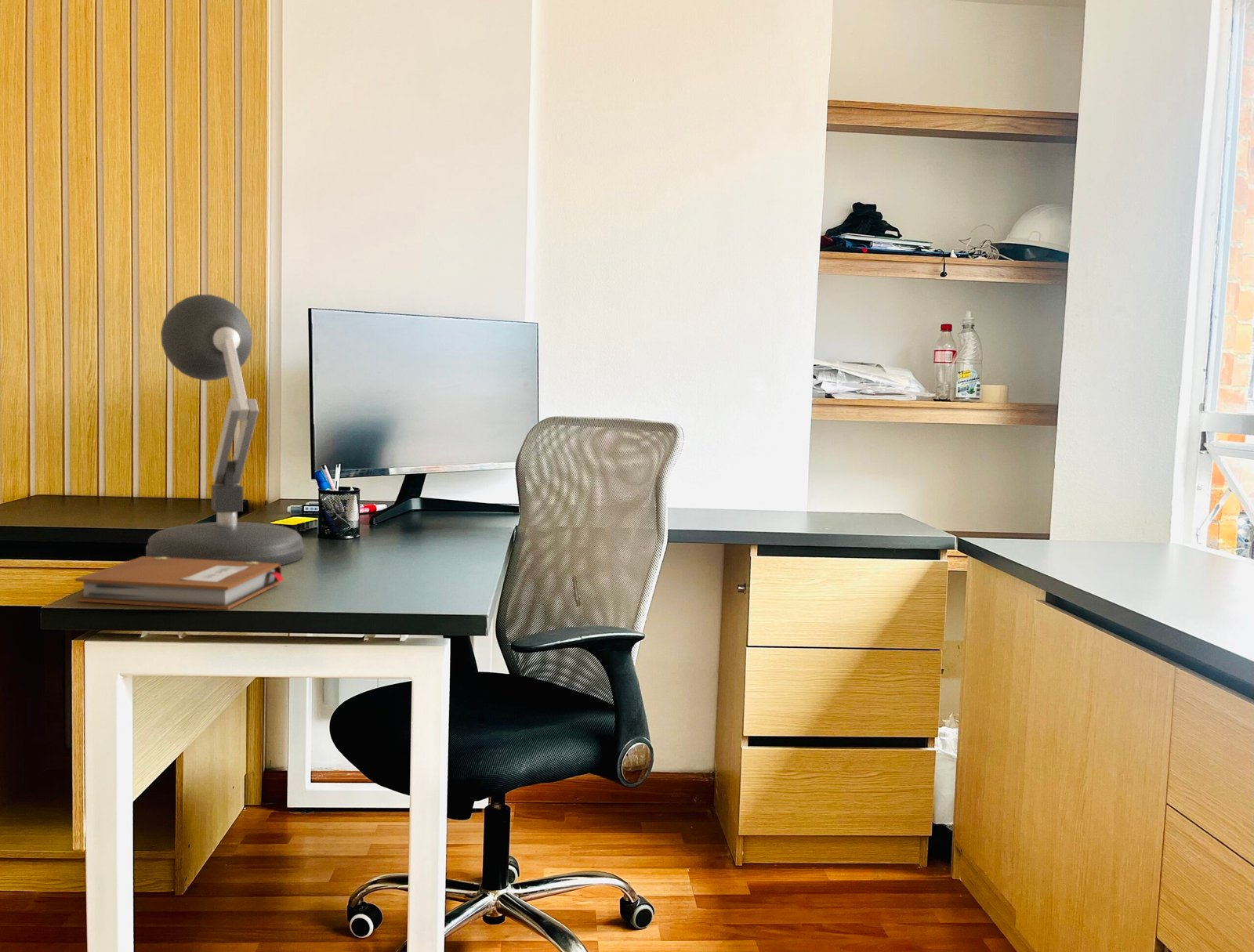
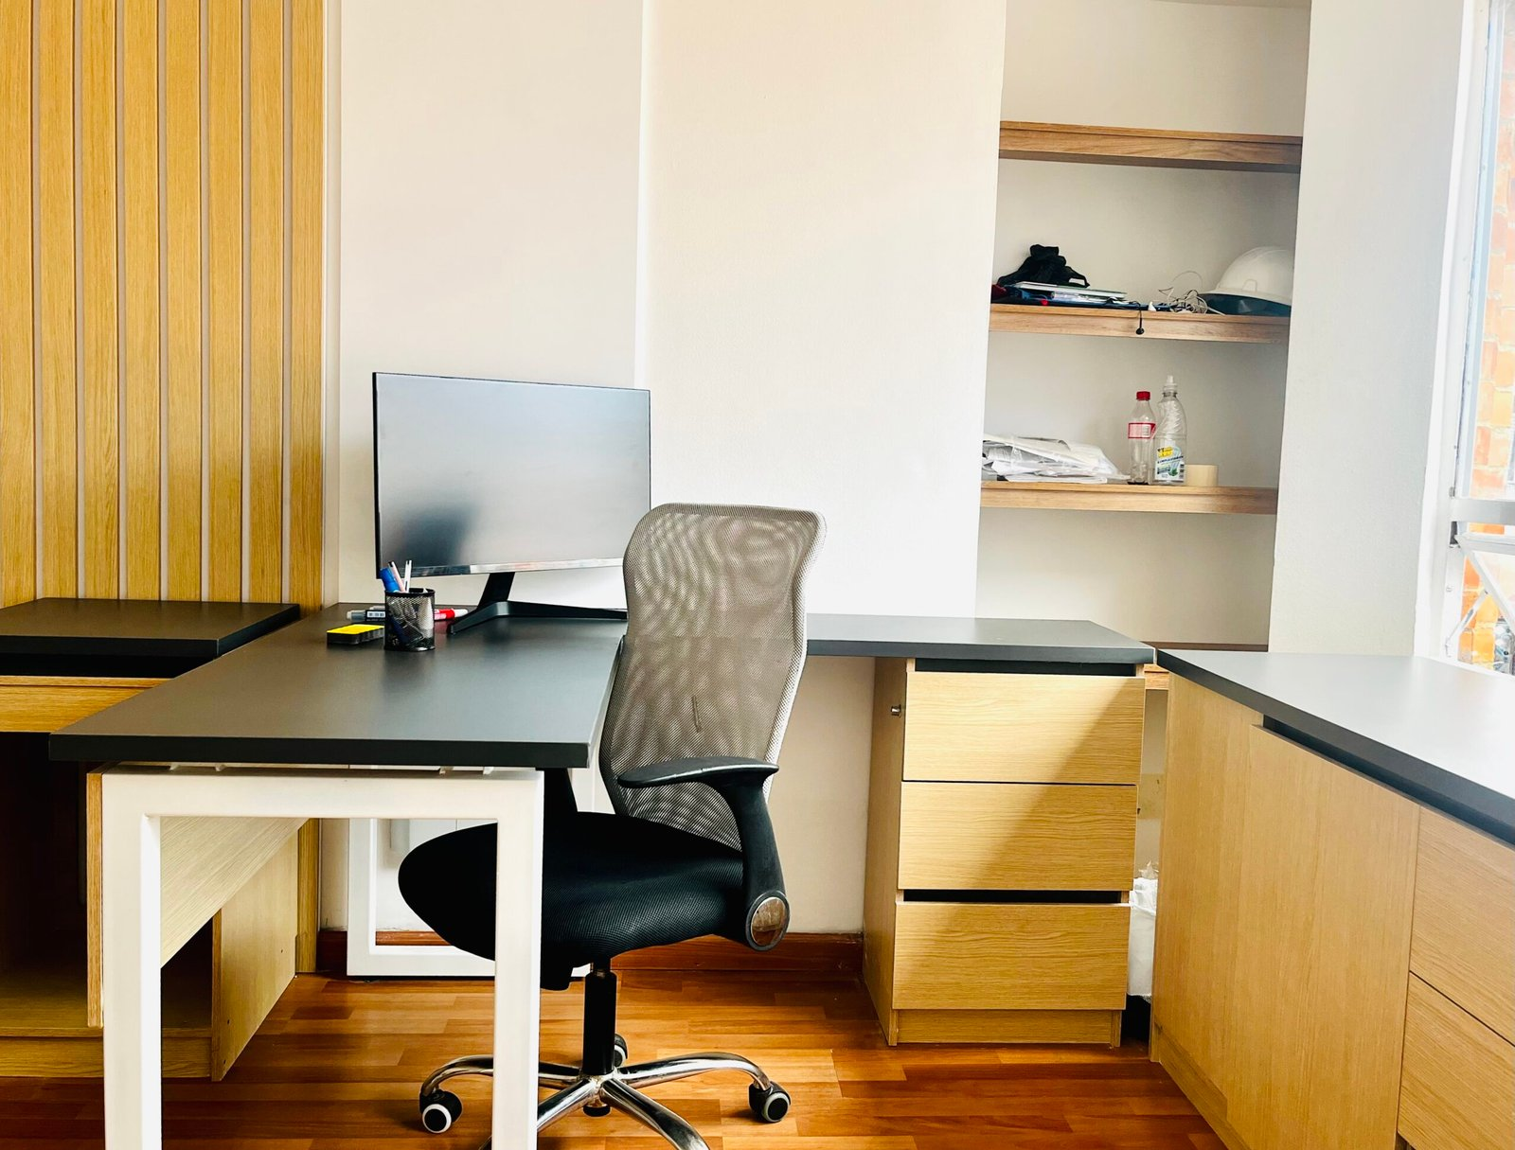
- desk lamp (223, 424)
- notebook (188, 580)
